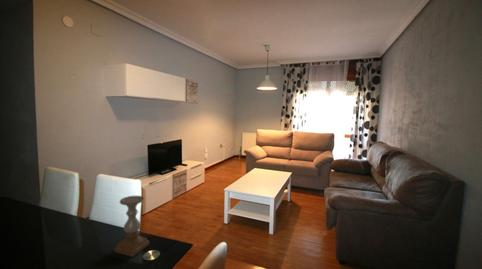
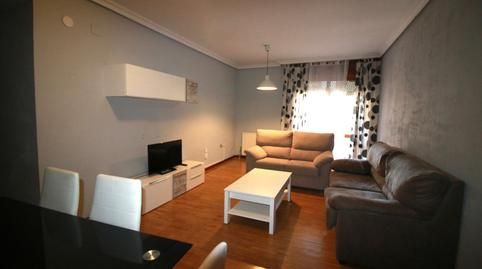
- candle holder (132, 223)
